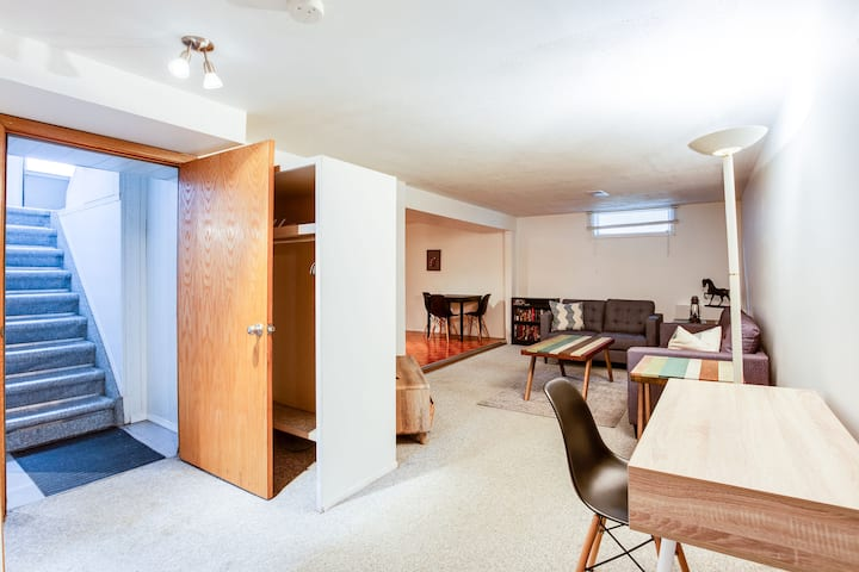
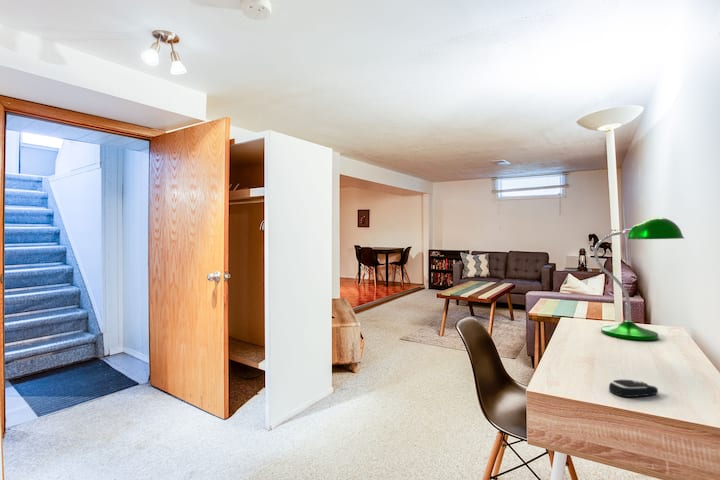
+ computer mouse (632, 386)
+ desk lamp (623, 286)
